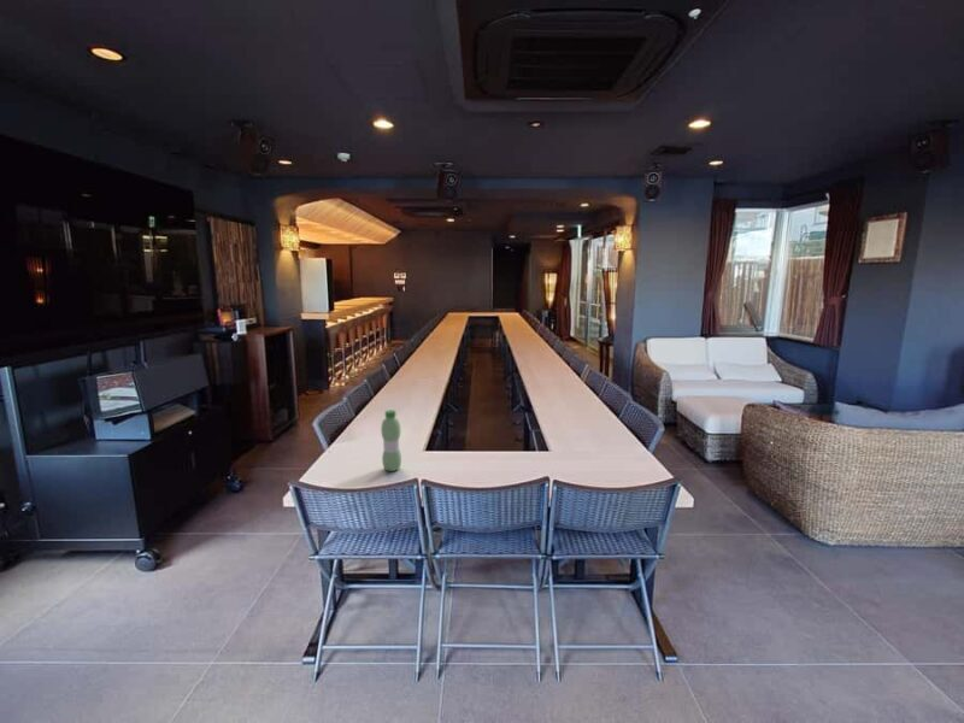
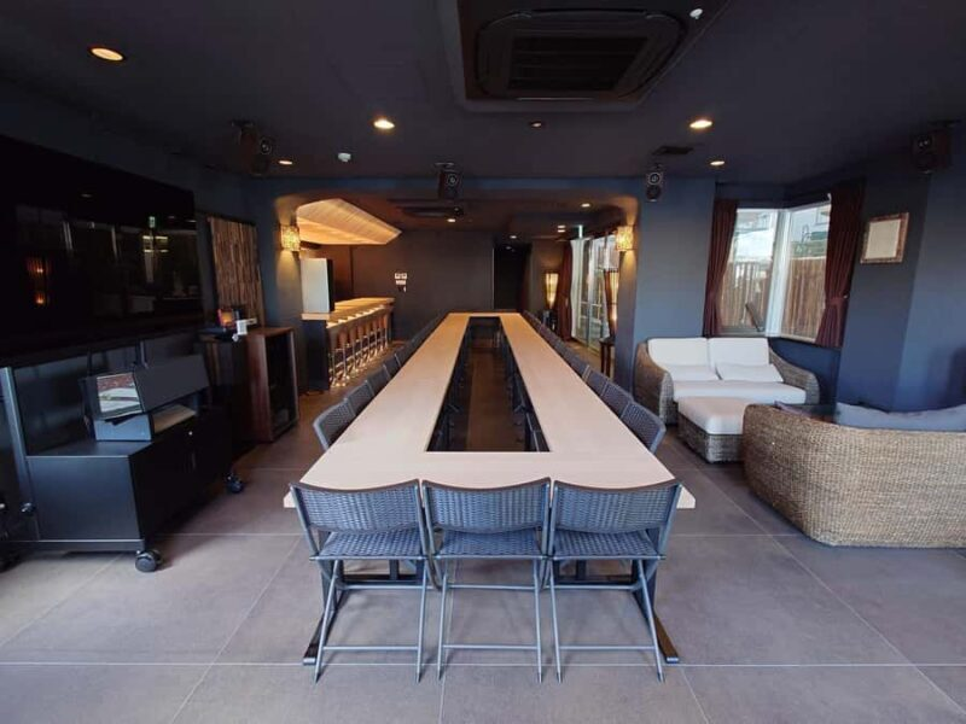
- water bottle (390, 440)
